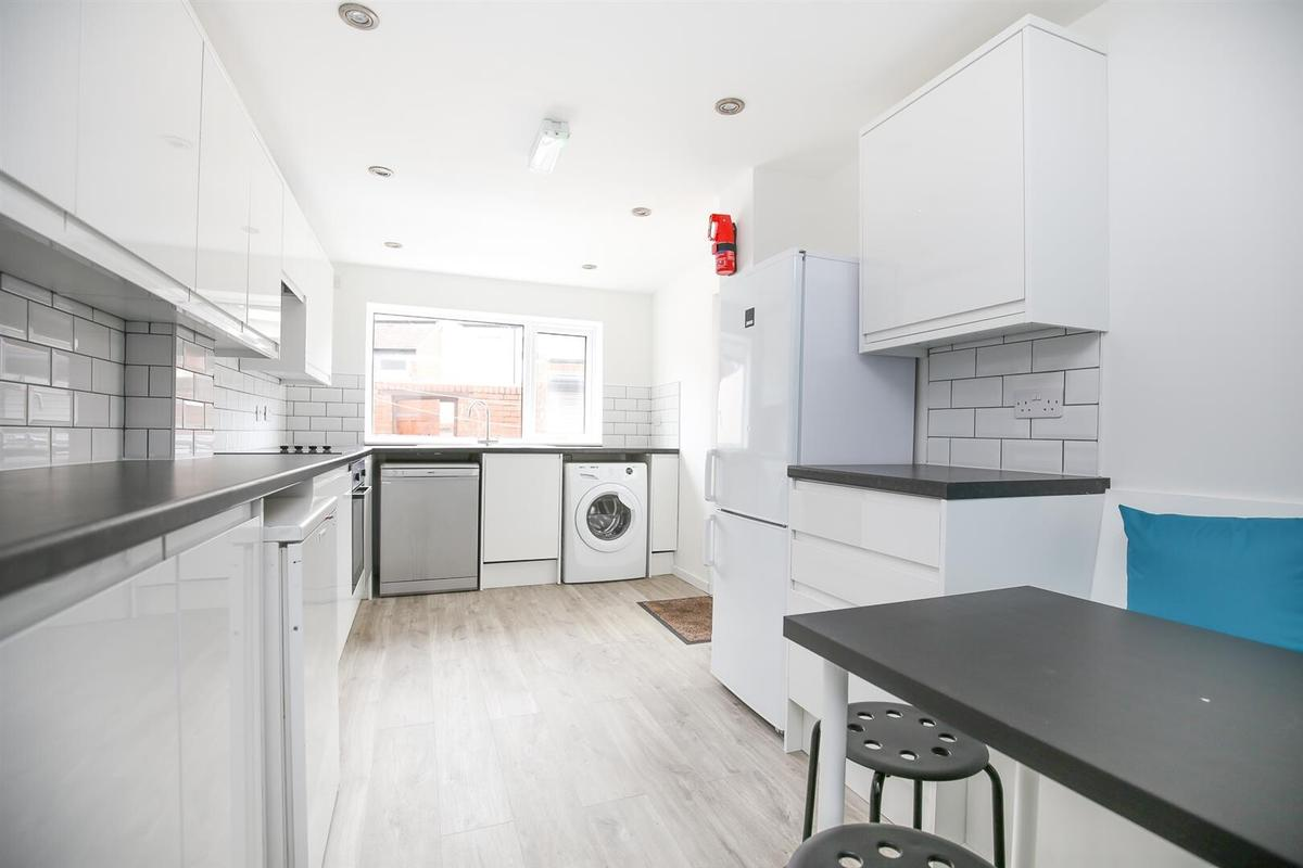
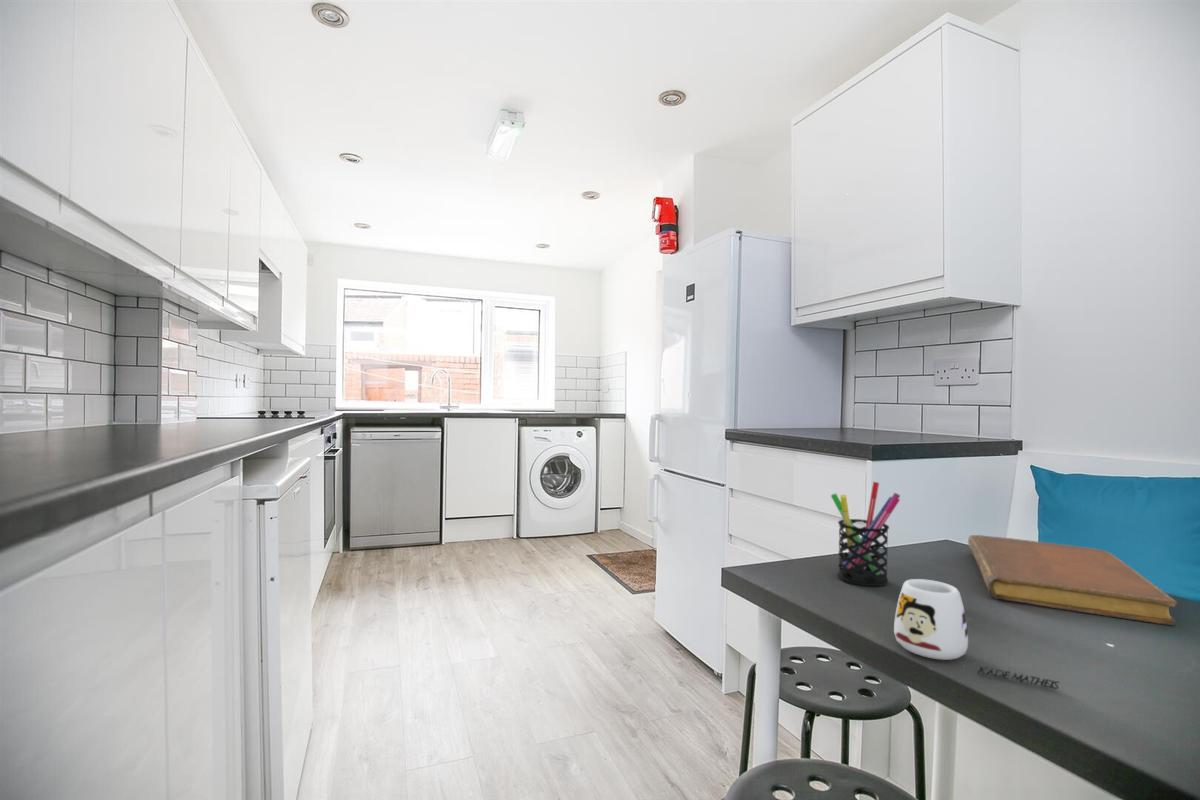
+ notebook (1052, 571)
+ pen holder (859, 529)
+ mug (965, 621)
